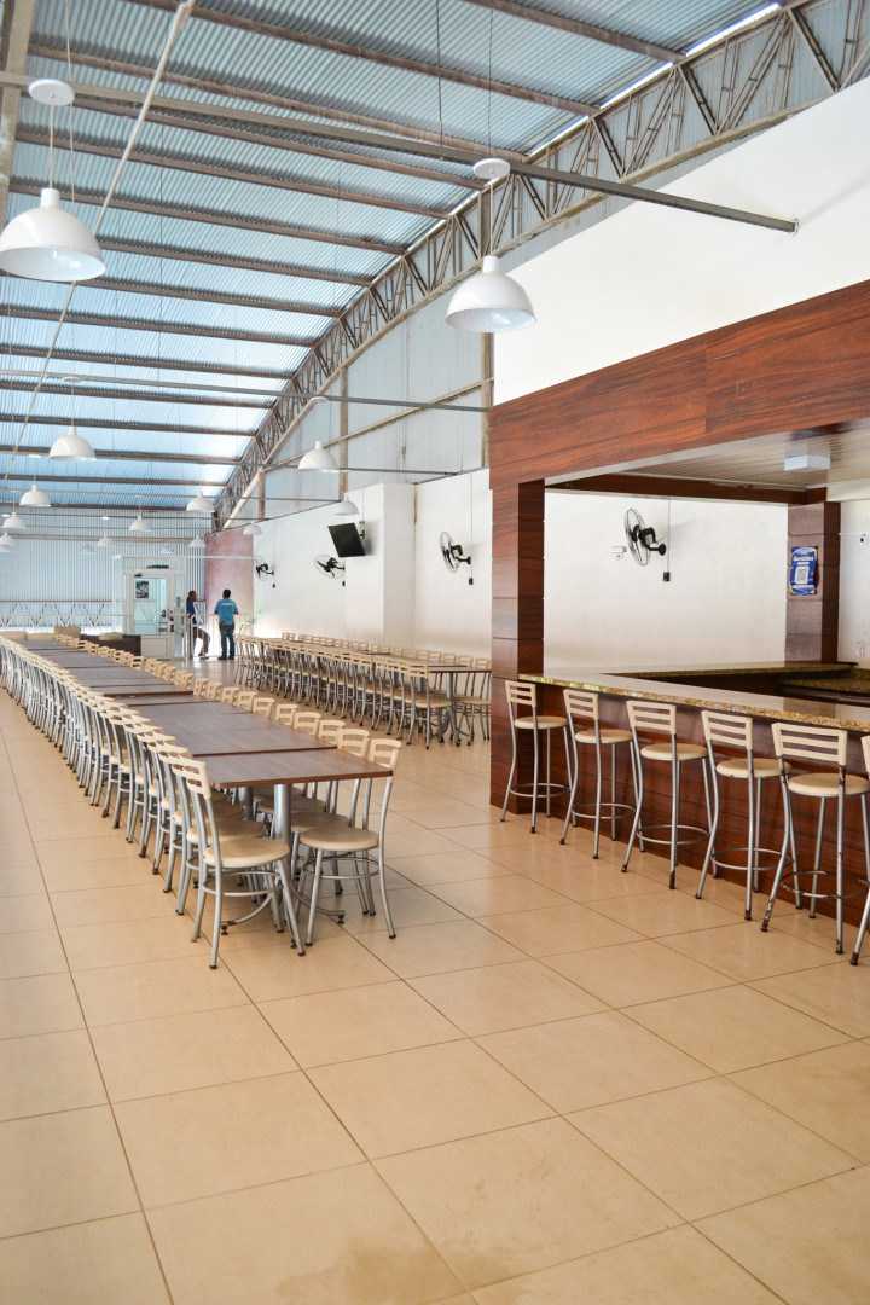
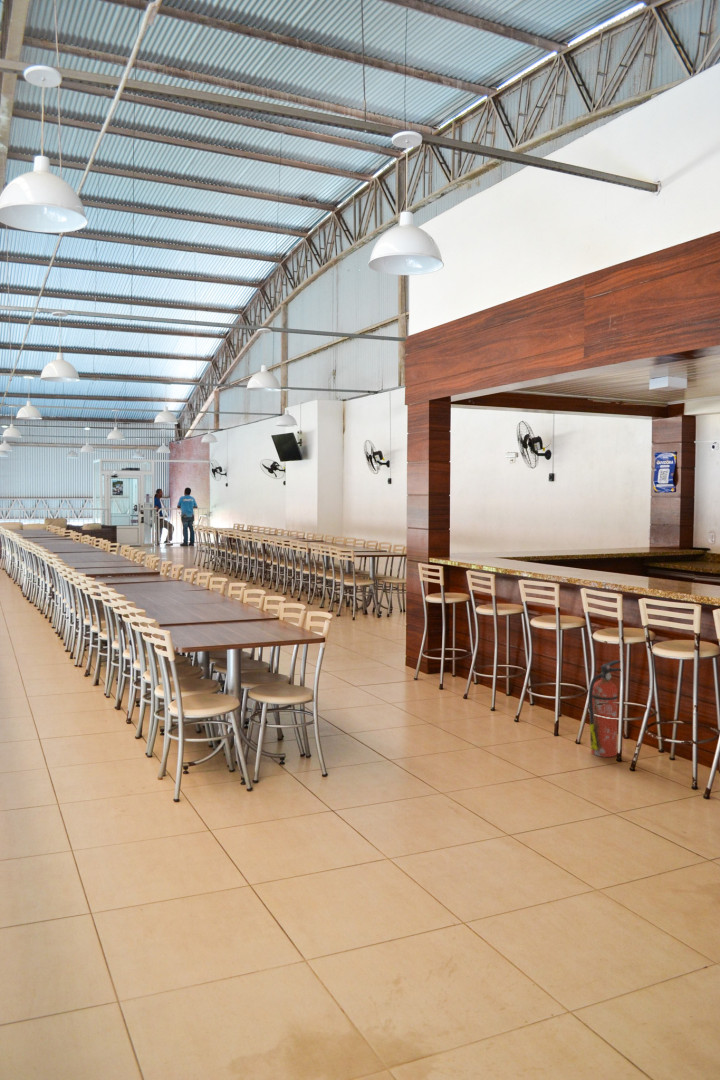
+ fire extinguisher (605, 707)
